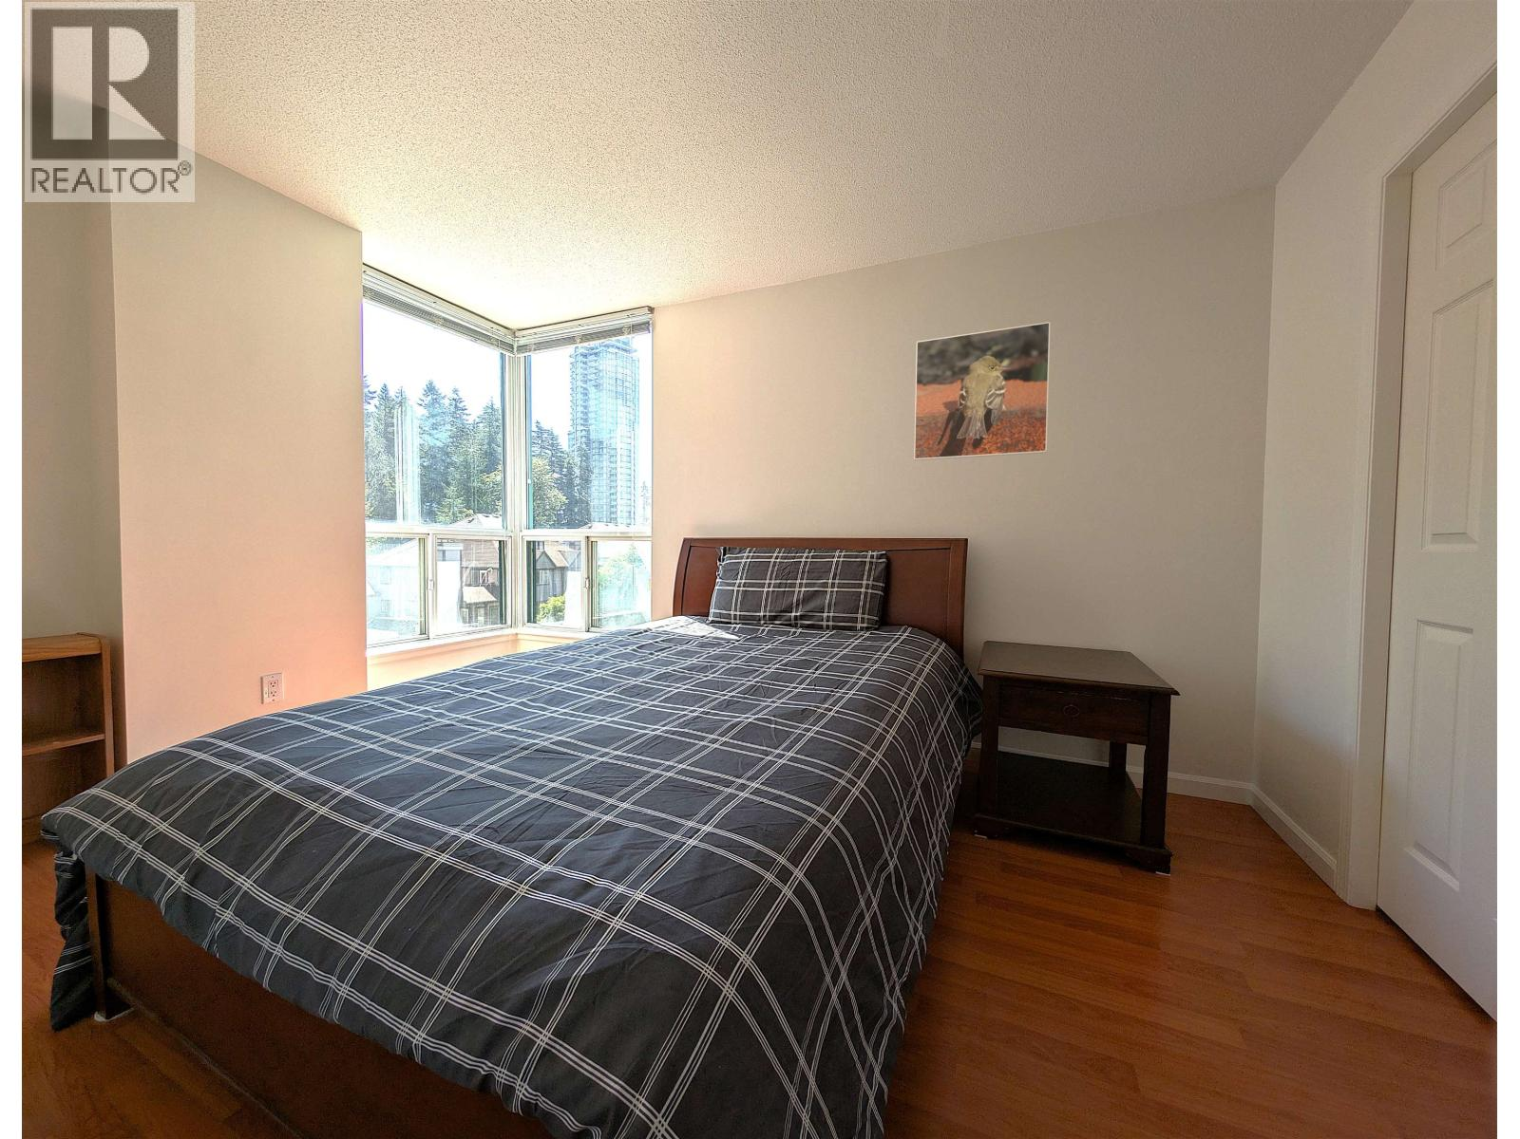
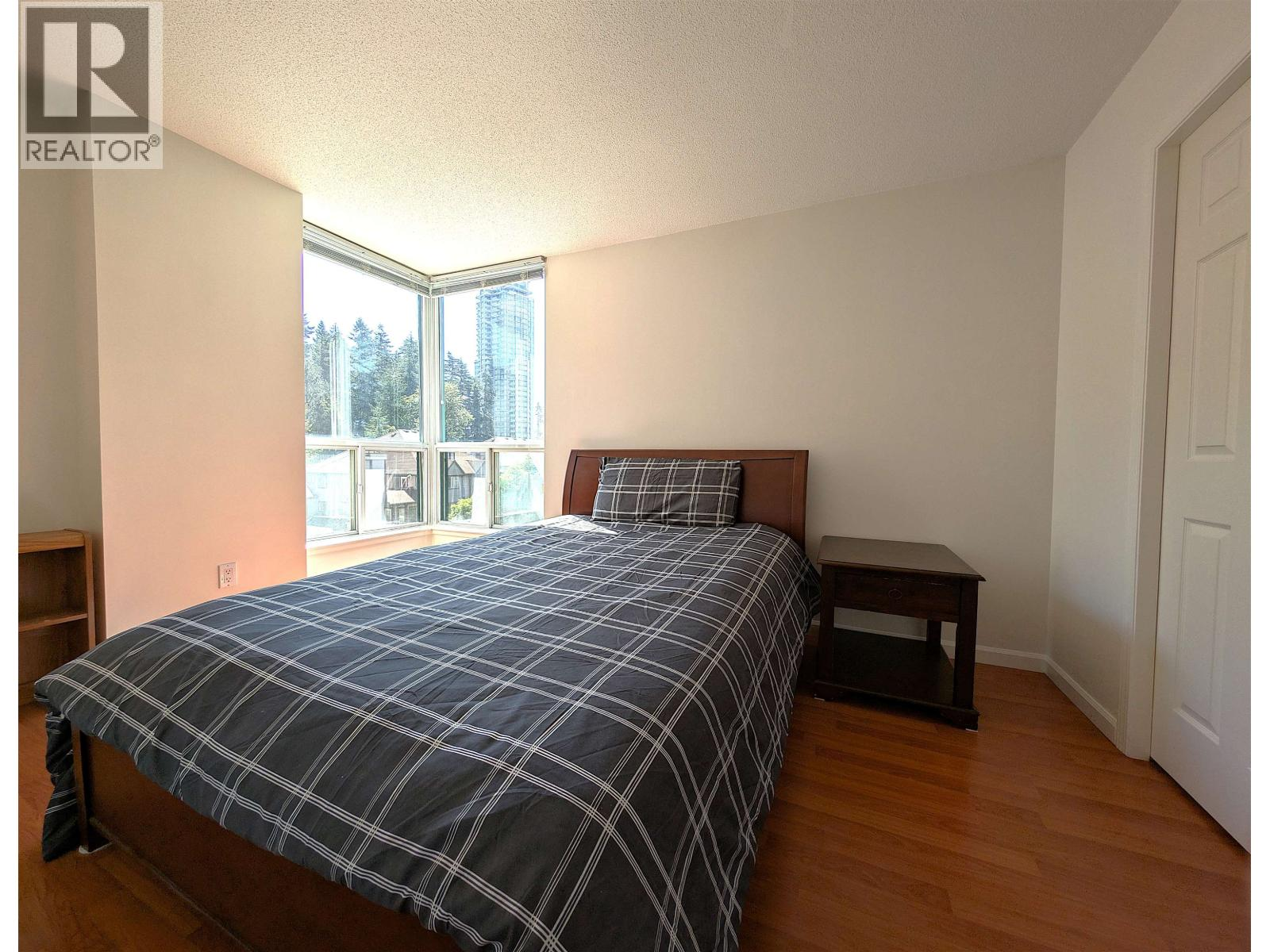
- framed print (979, 395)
